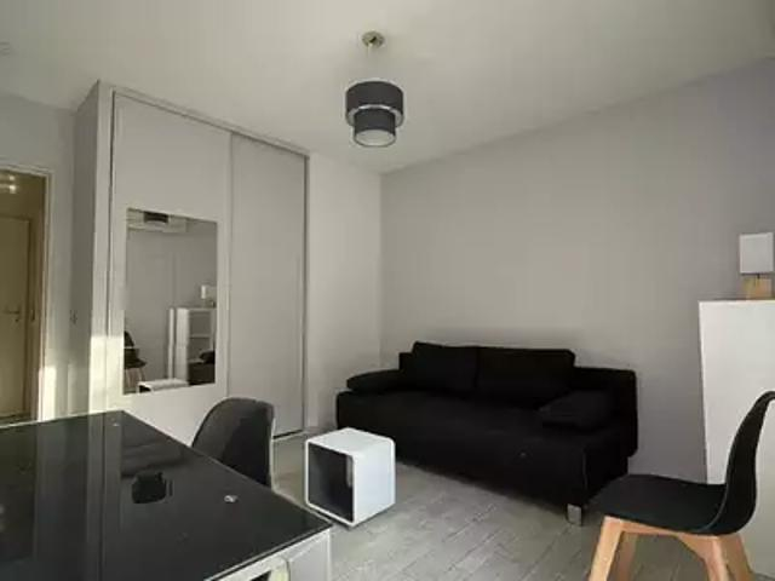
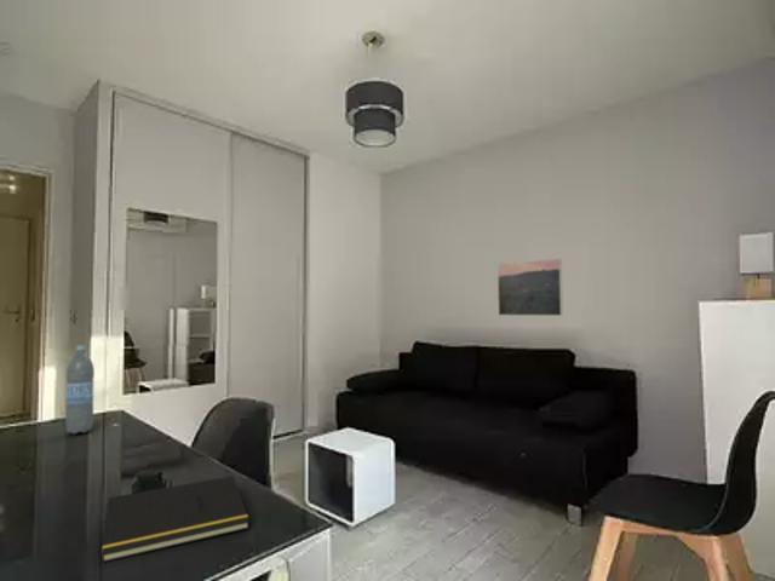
+ water bottle (80, 389)
+ notepad (177, 512)
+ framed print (528, 288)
